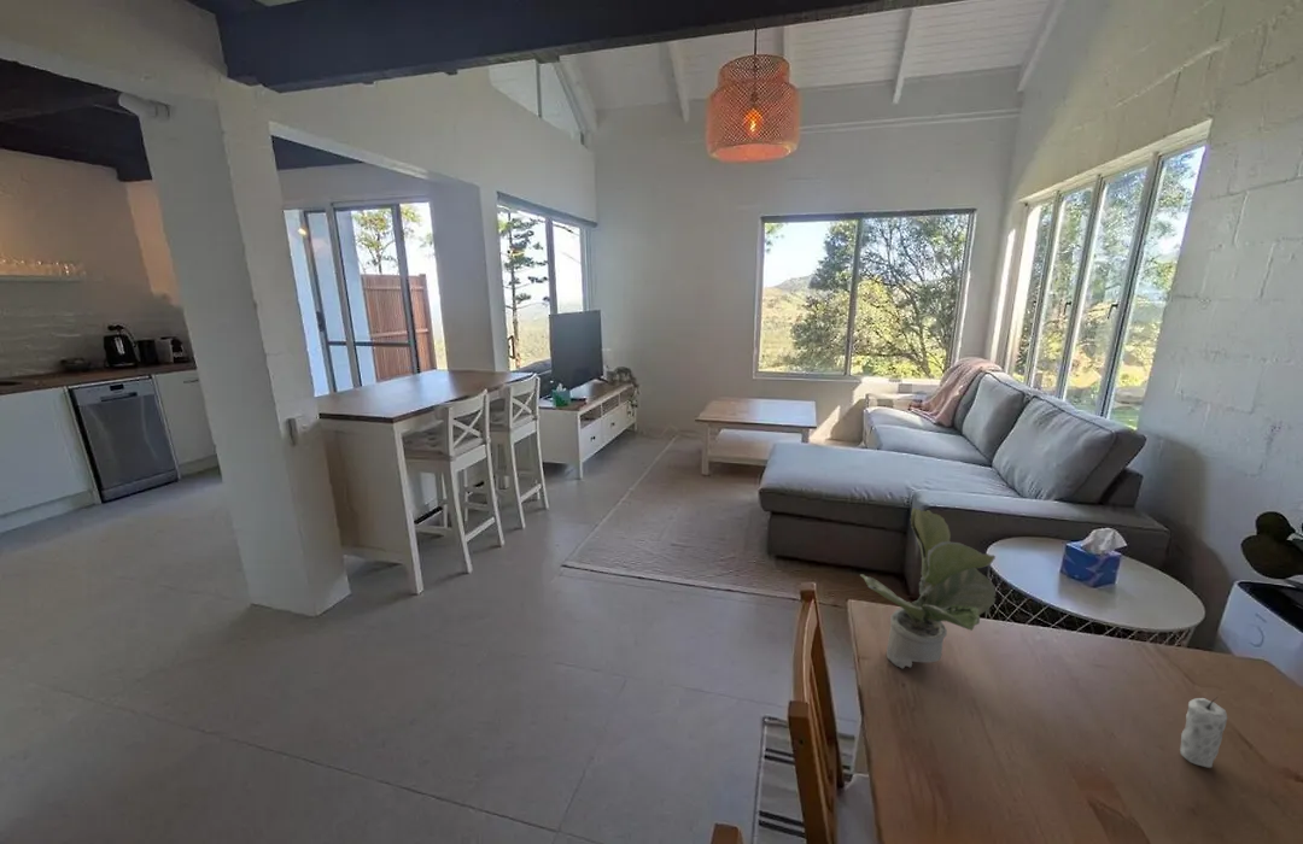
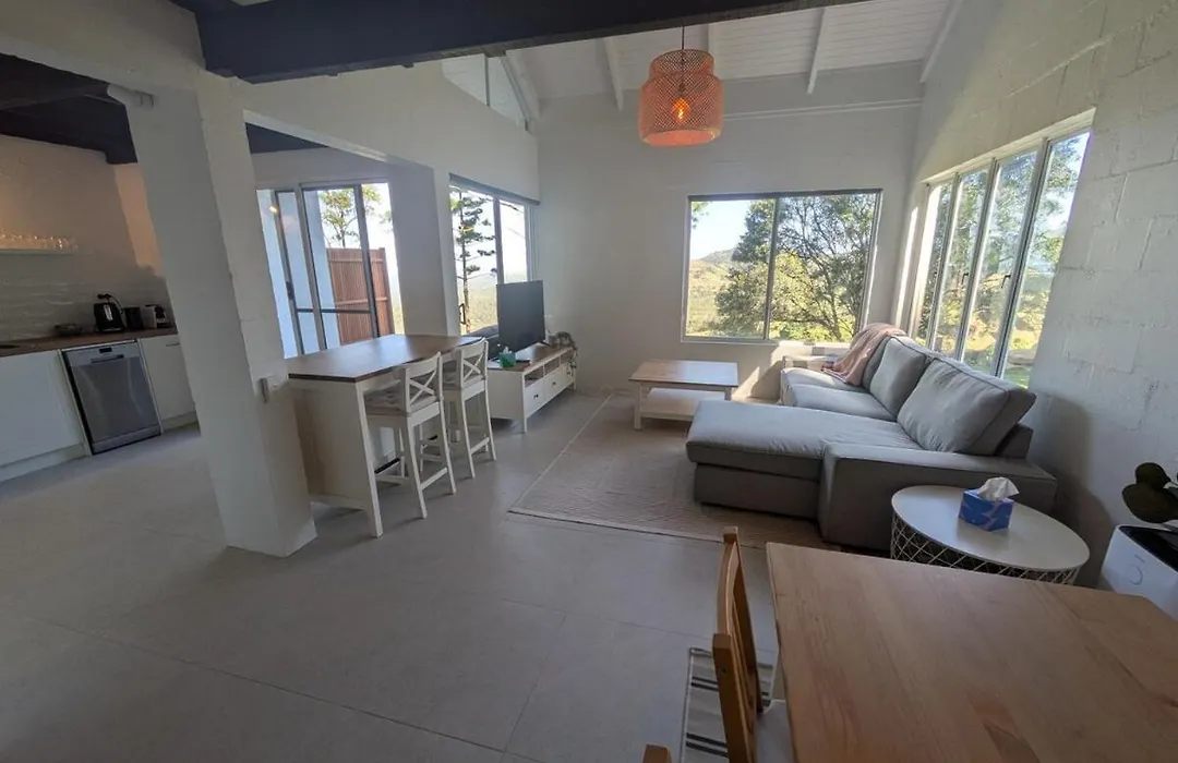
- candle (1203, 726)
- potted plant (931, 602)
